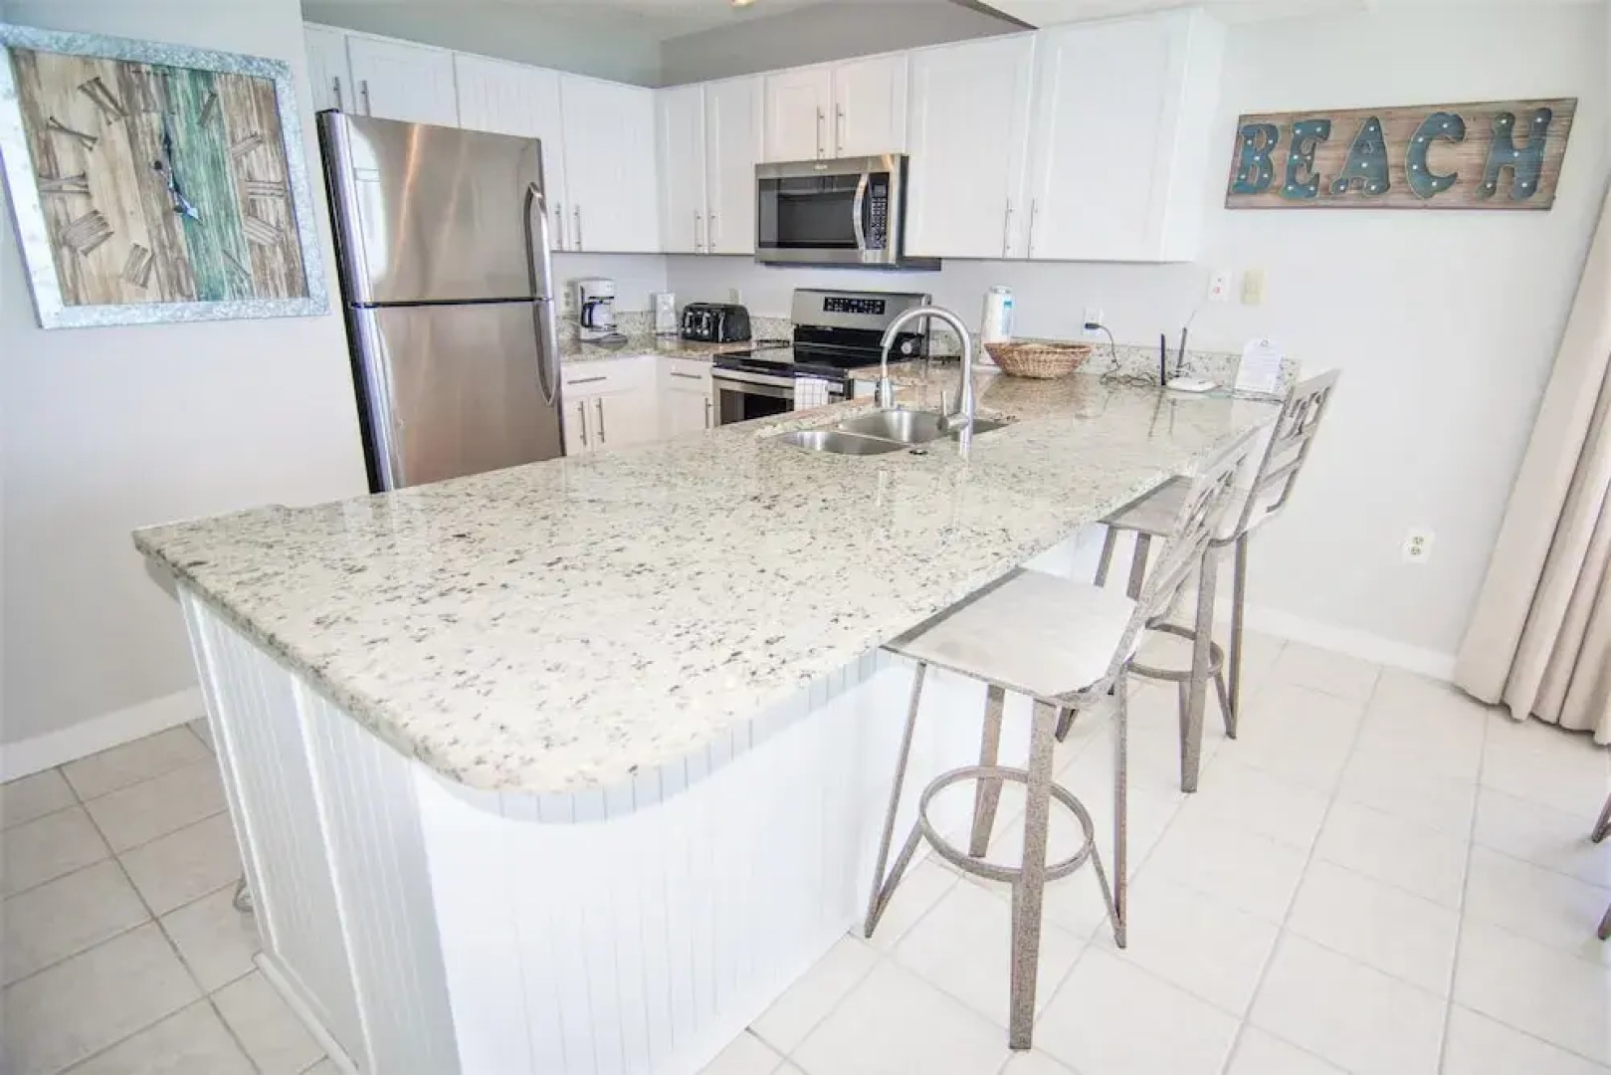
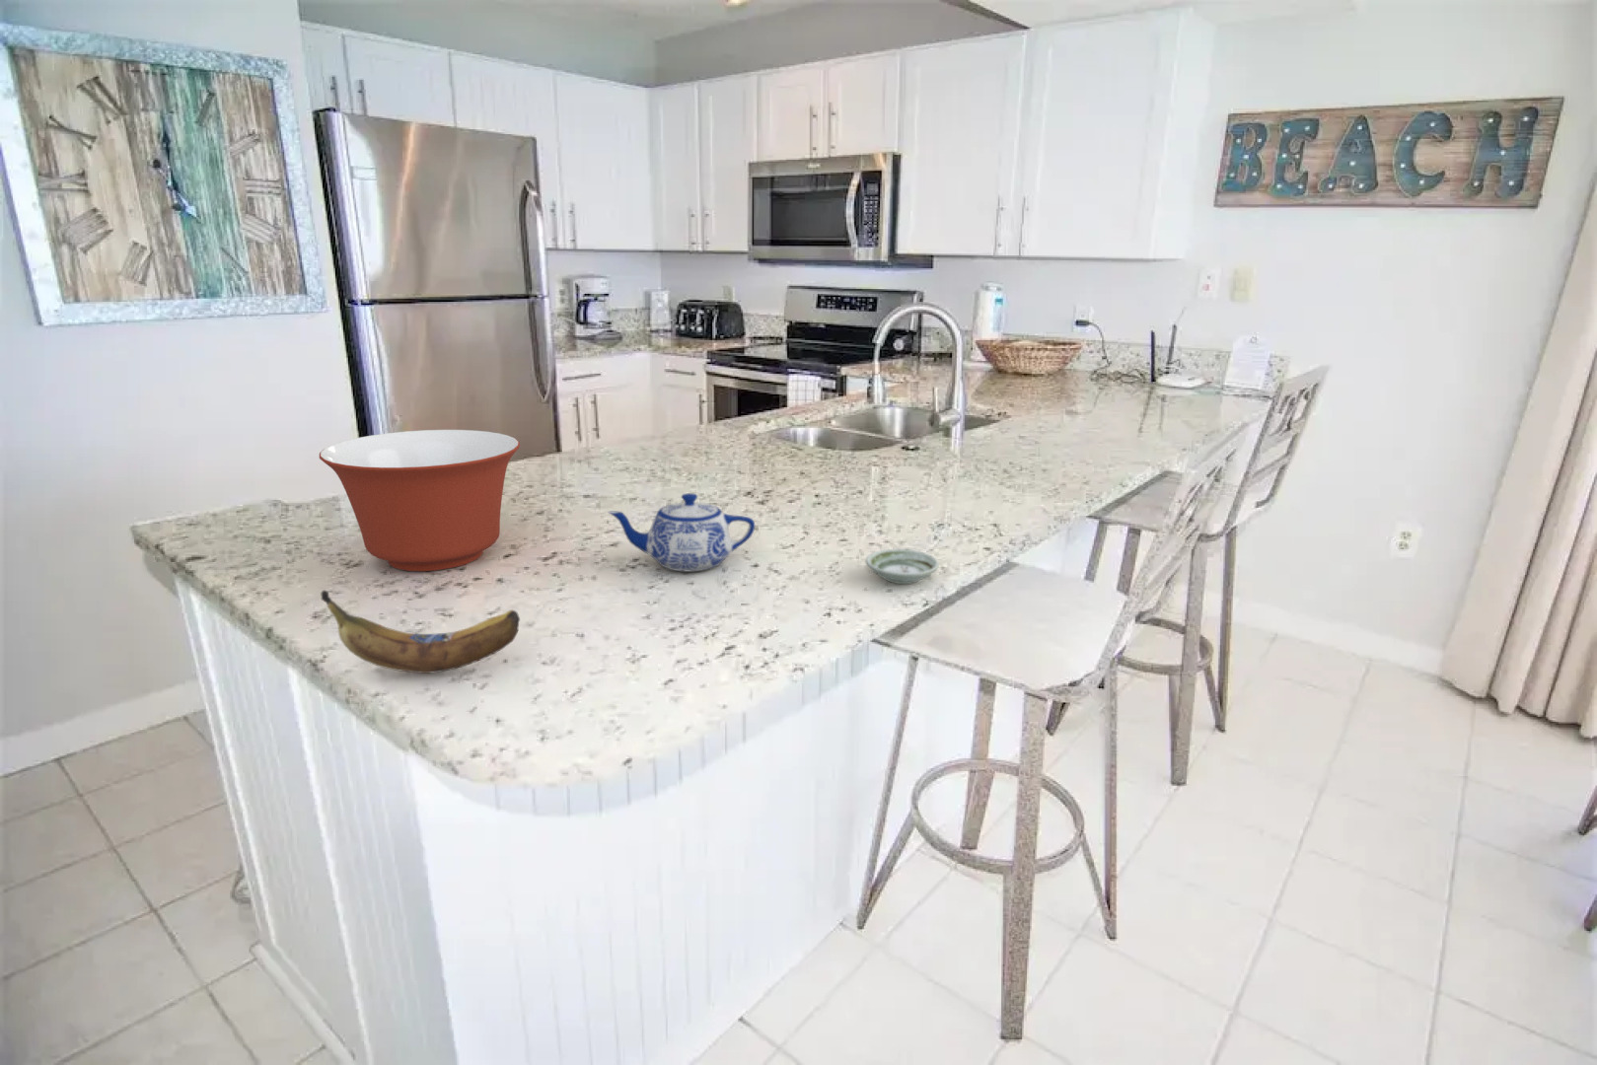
+ mixing bowl (430, 502)
+ teapot (681, 529)
+ banana (423, 634)
+ saucer (901, 568)
